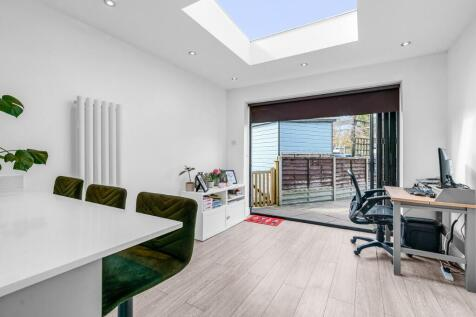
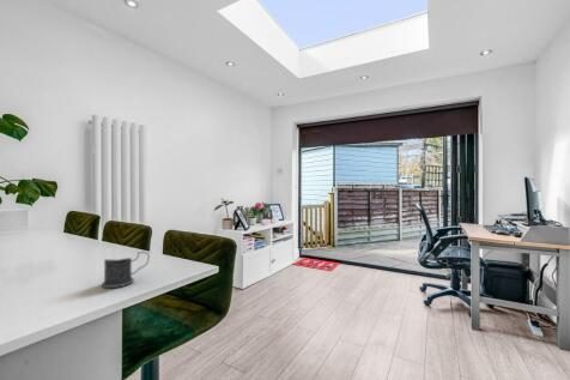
+ mug (126, 267)
